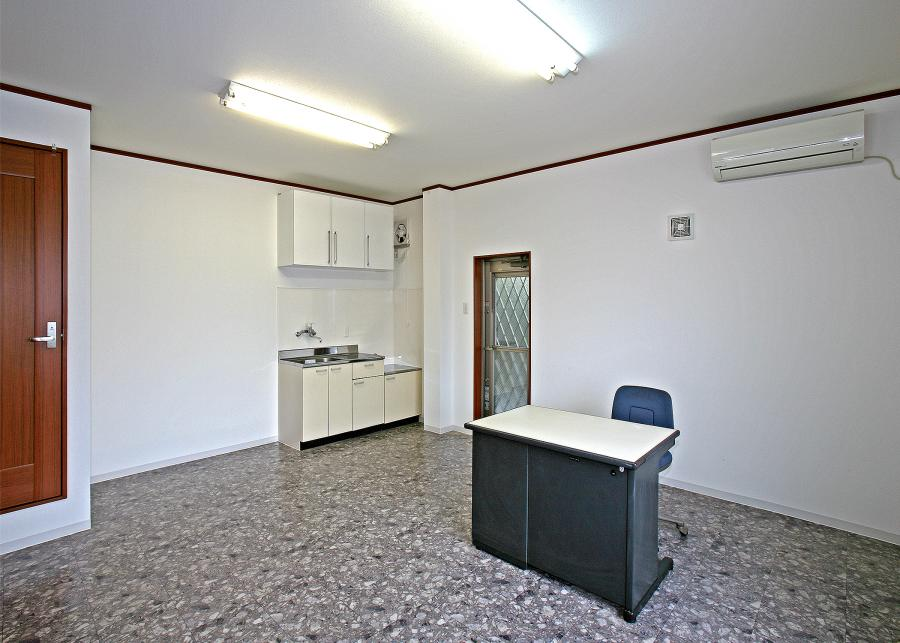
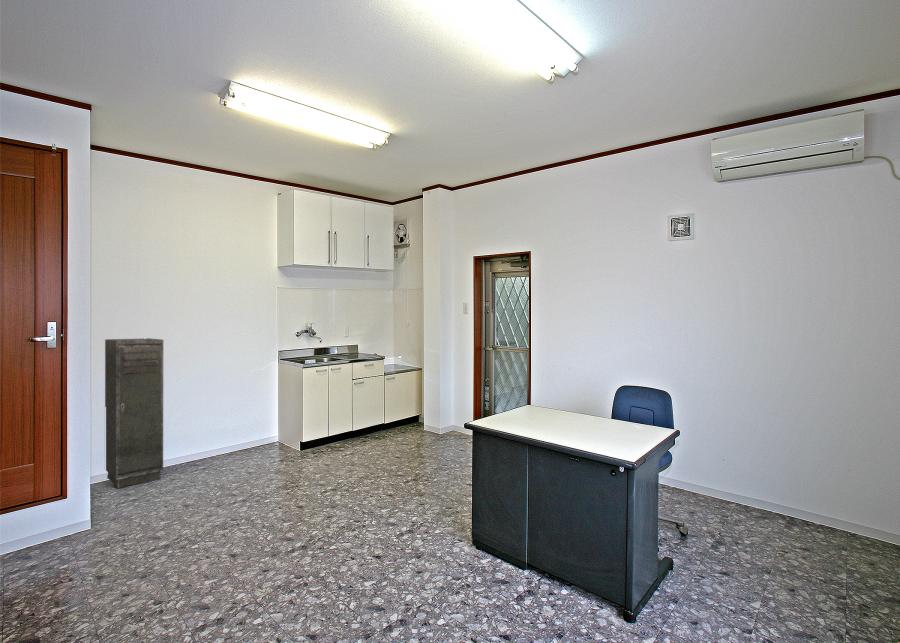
+ storage cabinet (134, 409)
